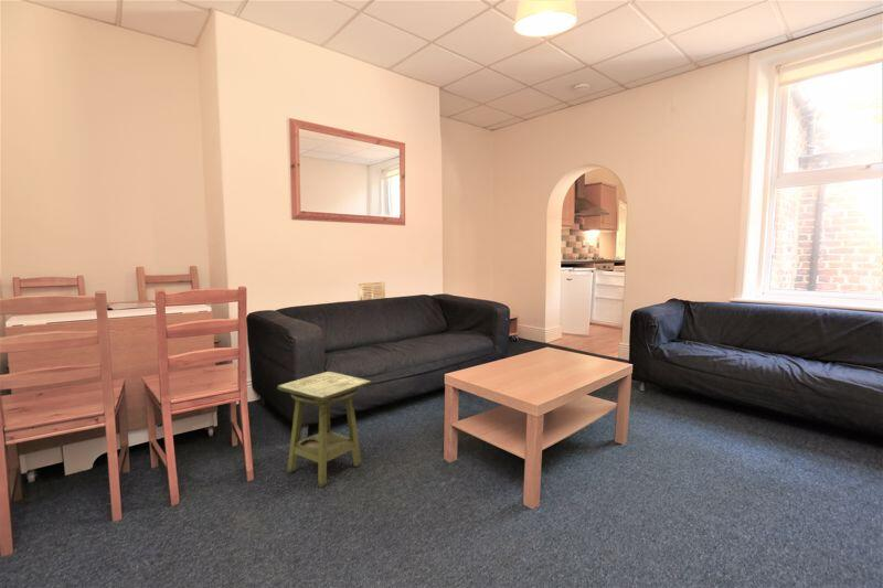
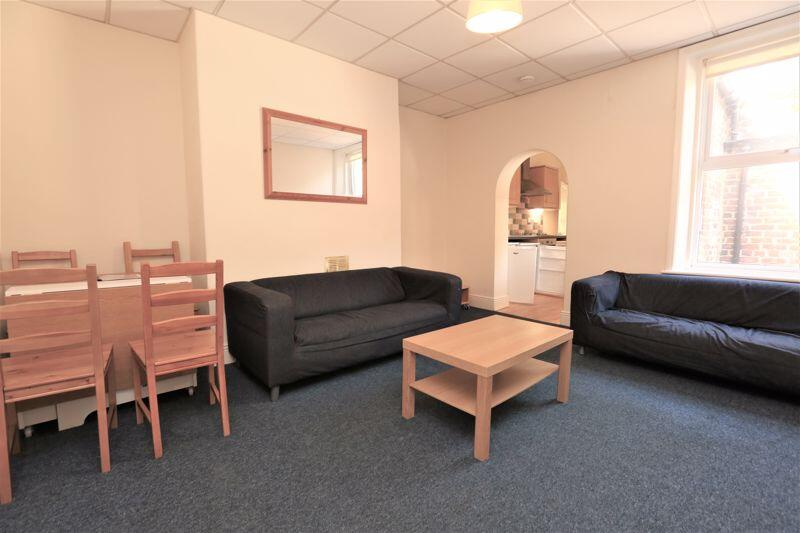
- side table (326, 426)
